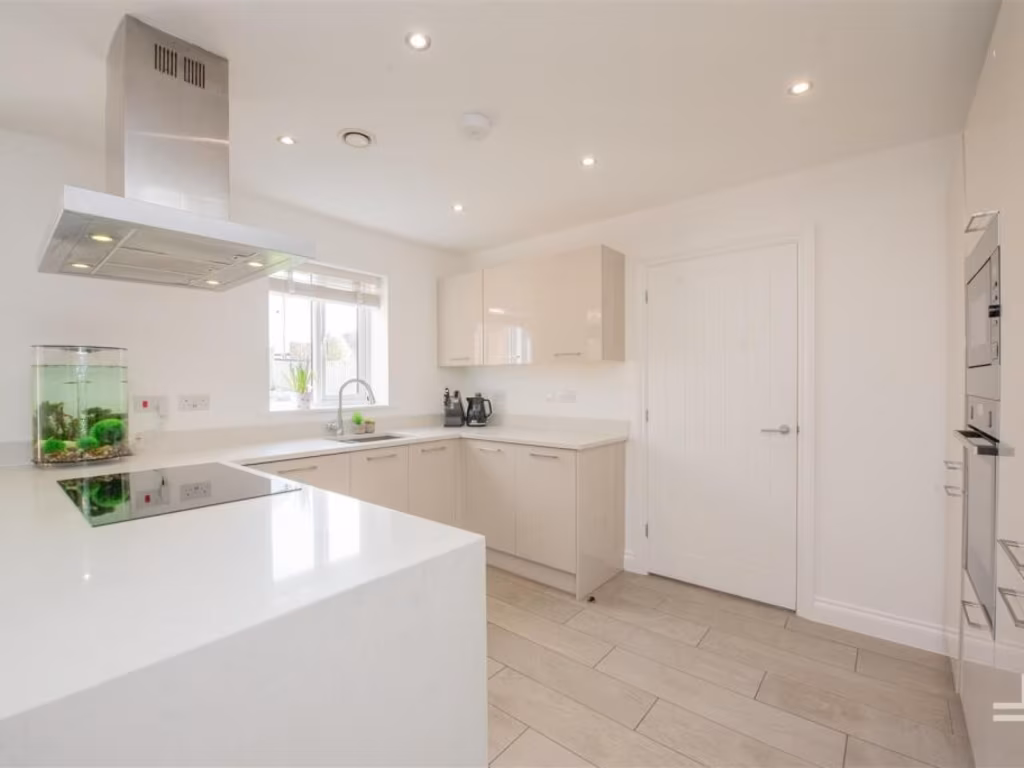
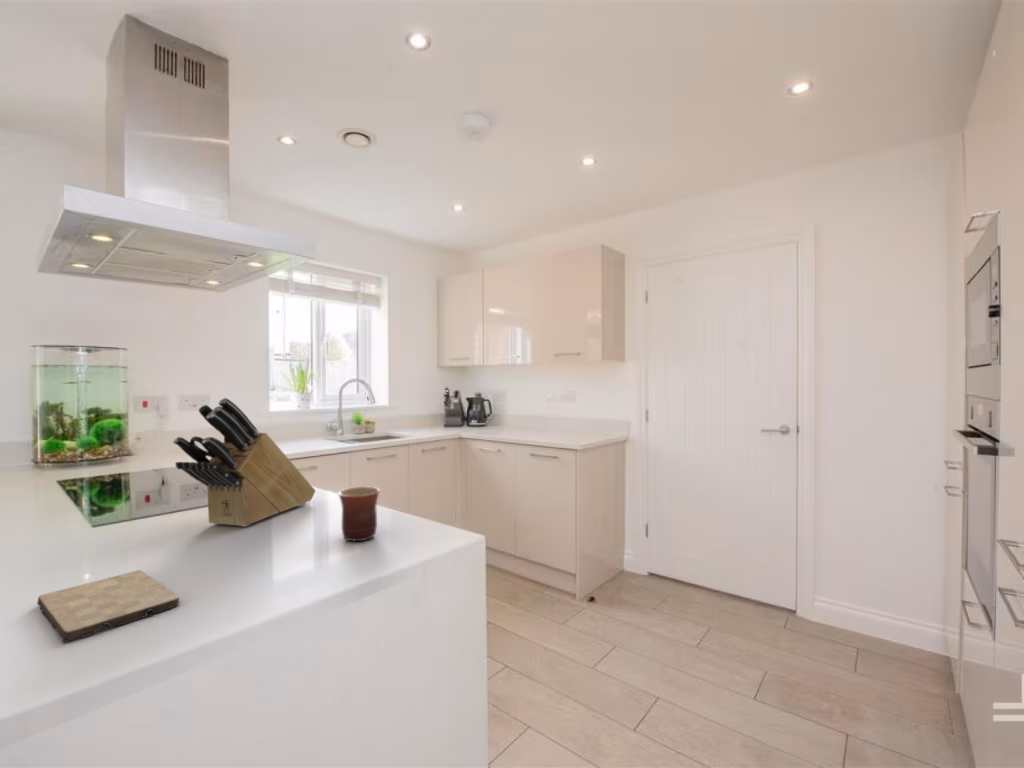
+ cutting board (108, 600)
+ mug (360, 512)
+ knife block (252, 456)
